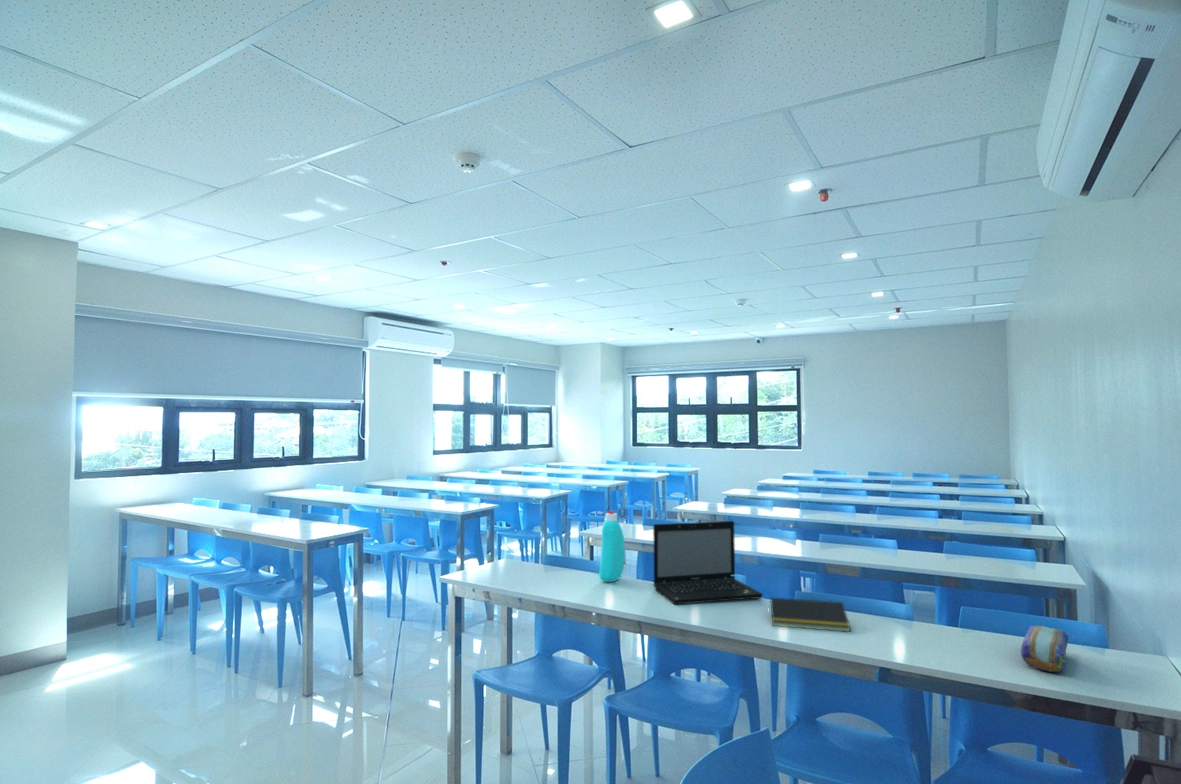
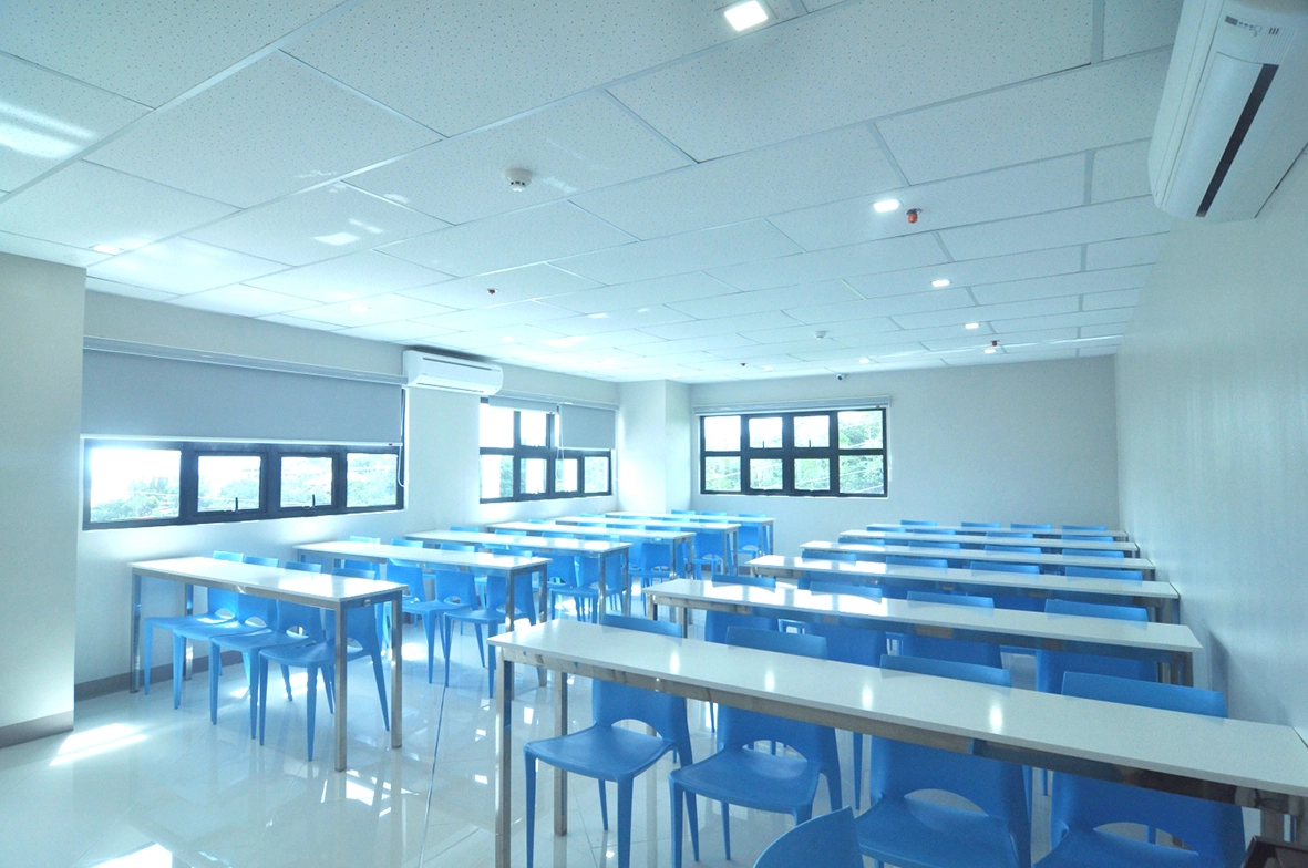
- notepad (808, 613)
- pencil case (1045, 646)
- bottle (612, 544)
- laptop (706, 560)
